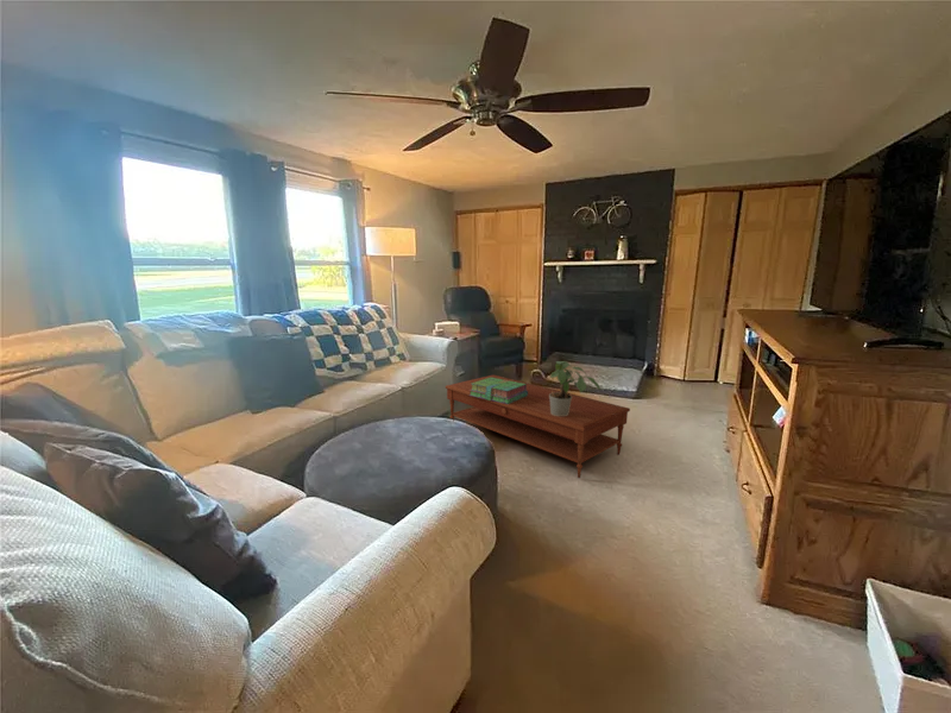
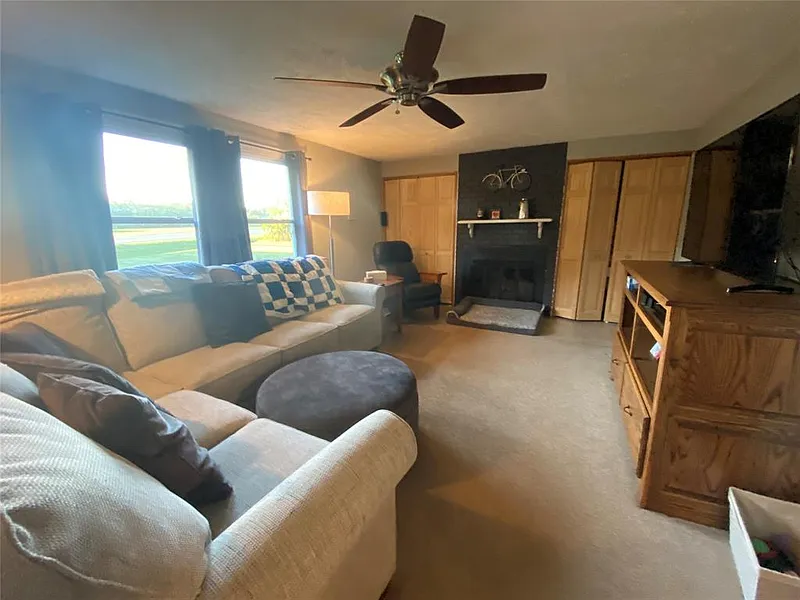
- potted plant (567, 387)
- stack of books (498, 389)
- coffee table (529, 417)
